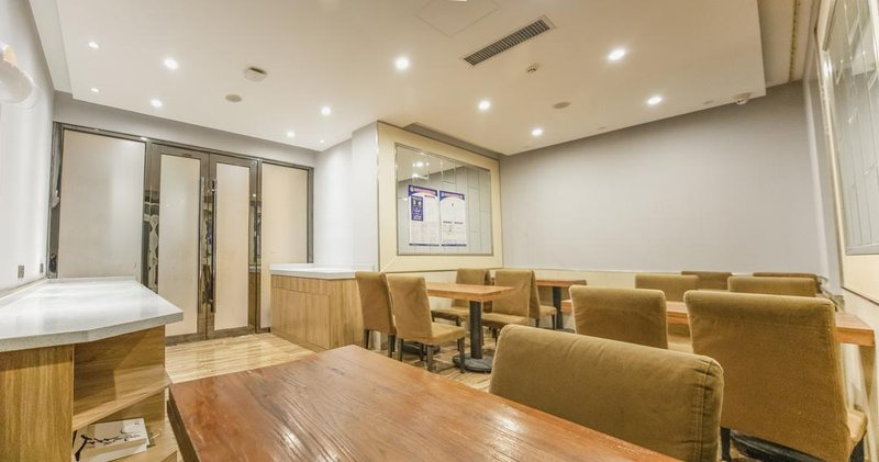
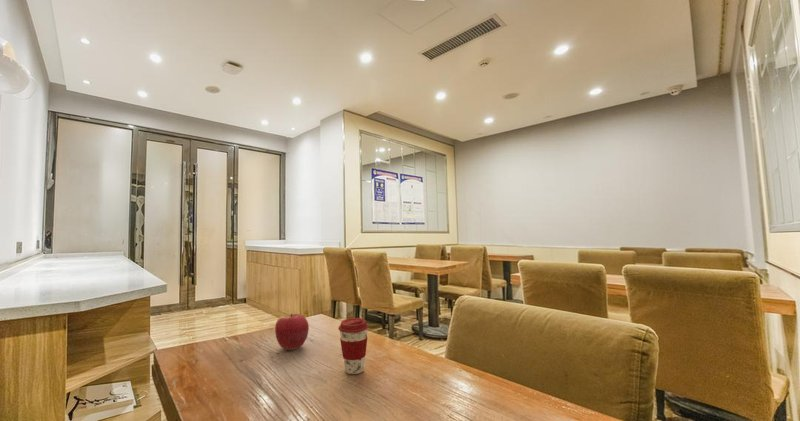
+ coffee cup (353, 345)
+ apple (292, 330)
